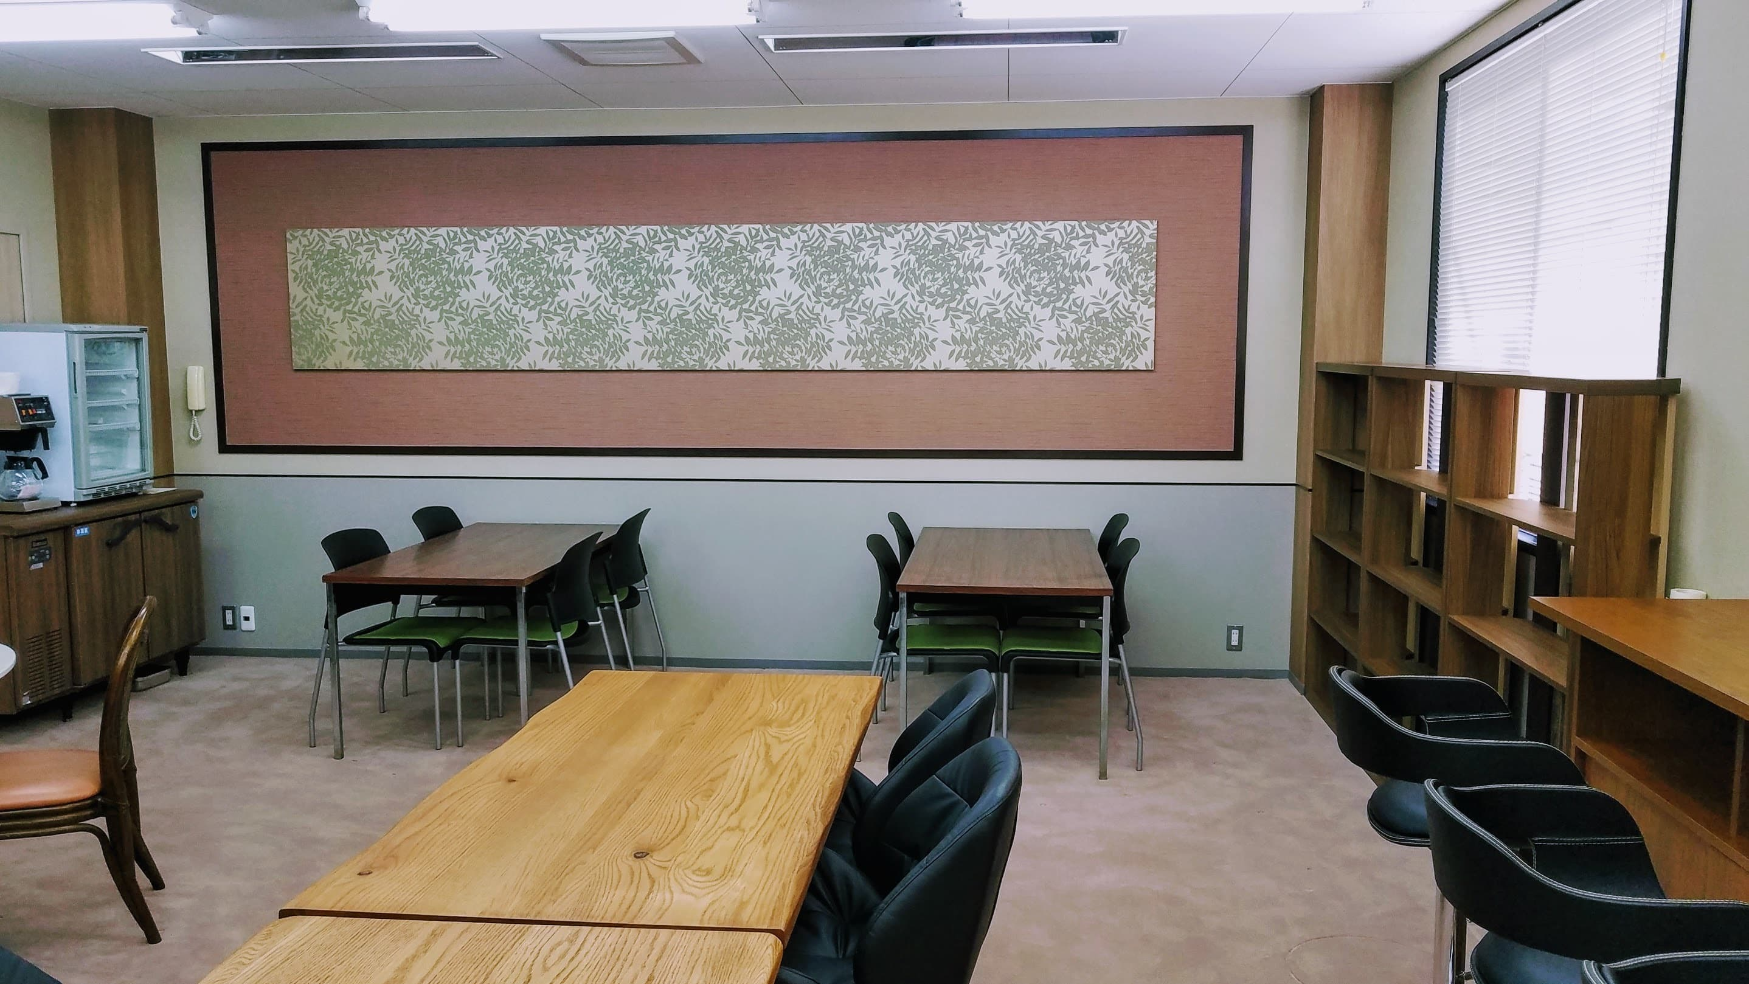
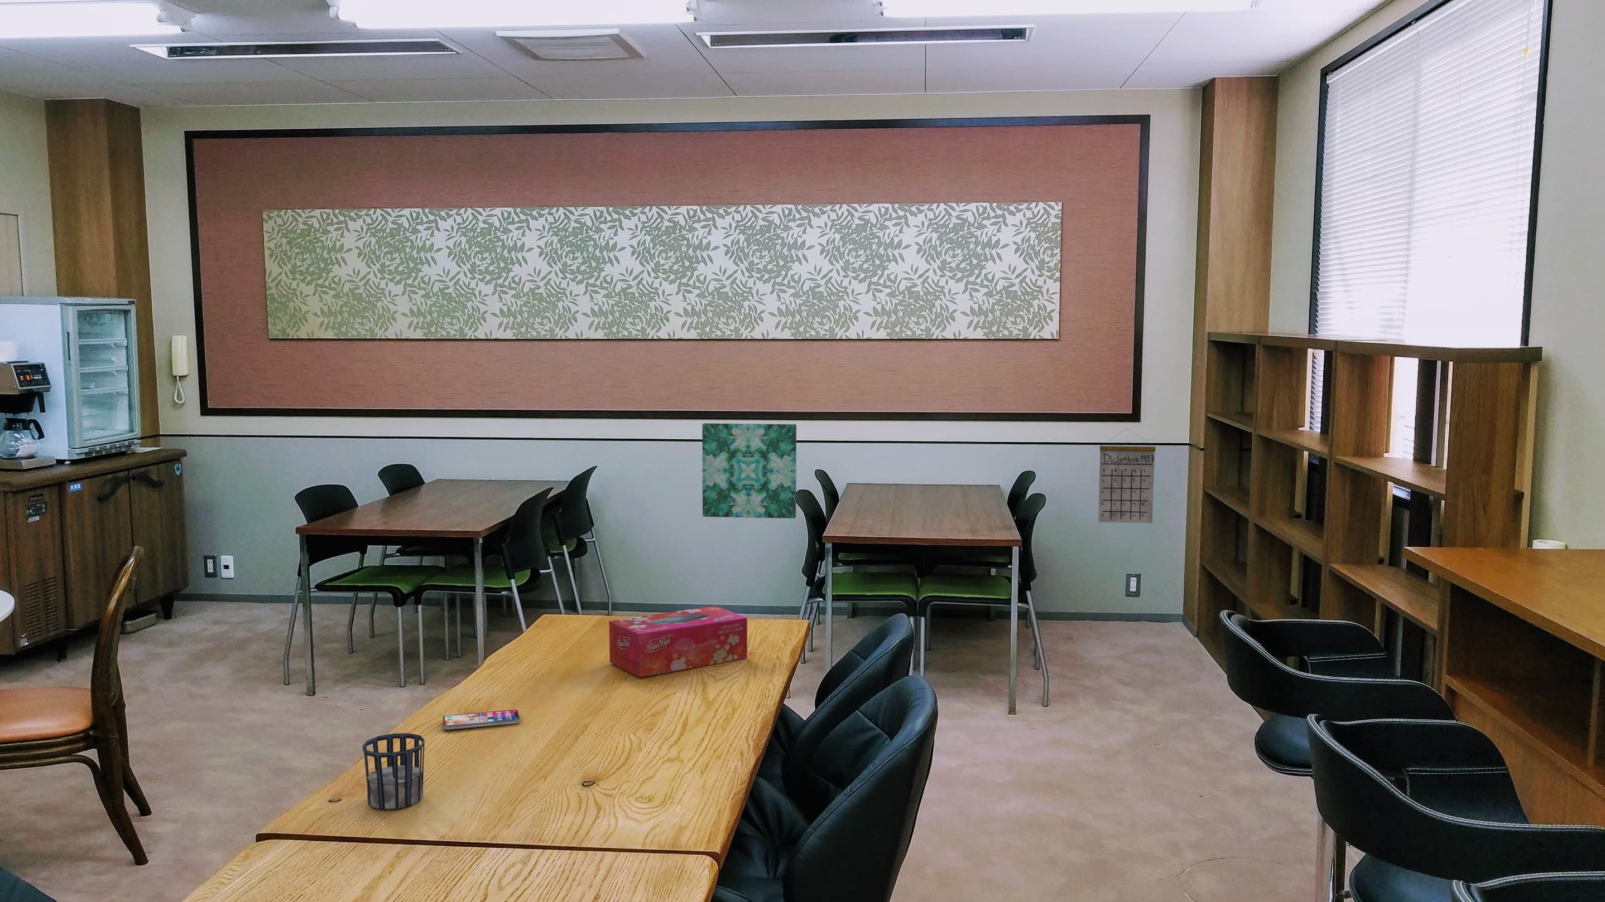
+ tissue box (679, 640)
+ smartphone (481, 719)
+ calendar (1127, 476)
+ cup (394, 771)
+ wall art (748, 470)
